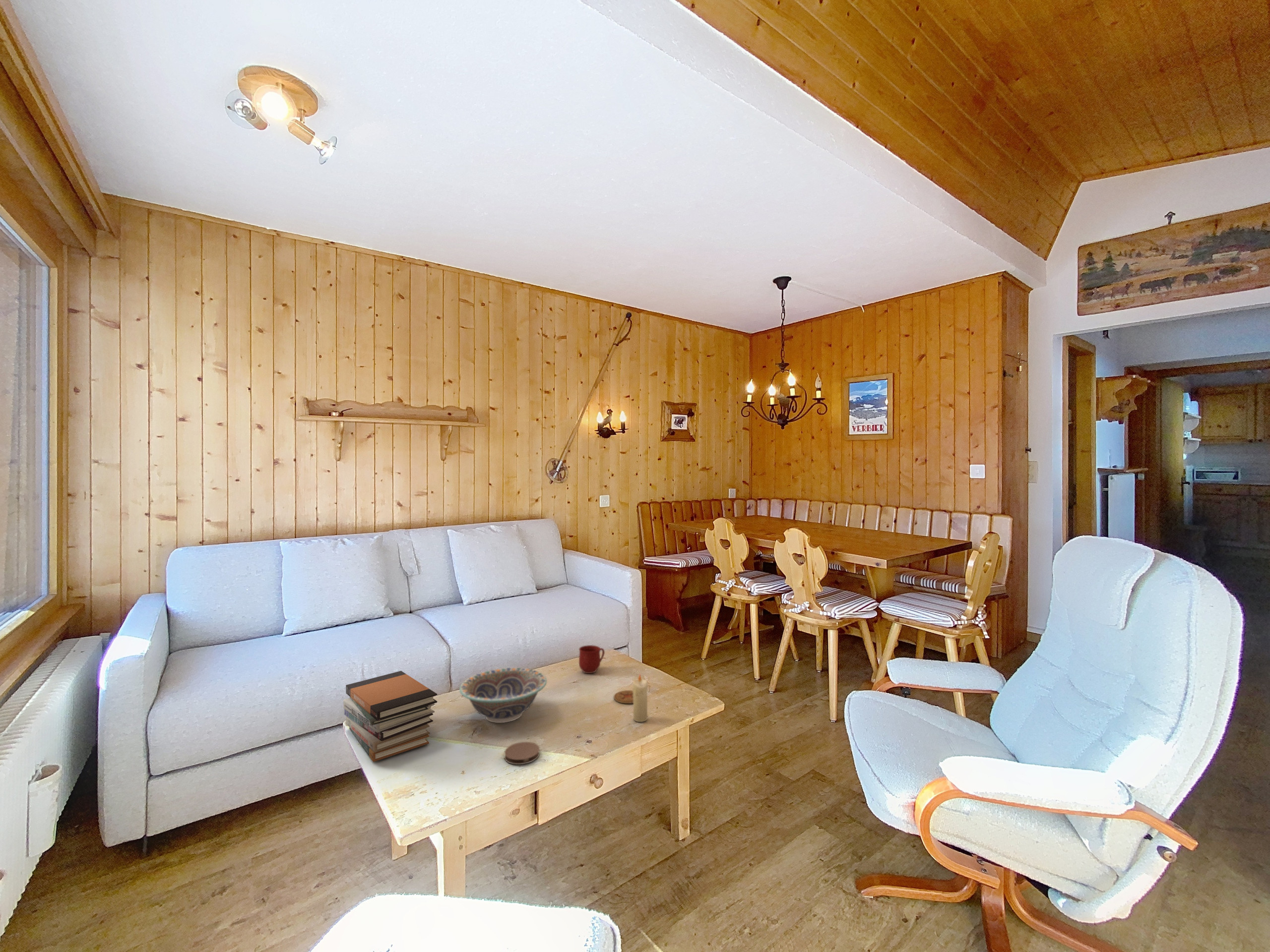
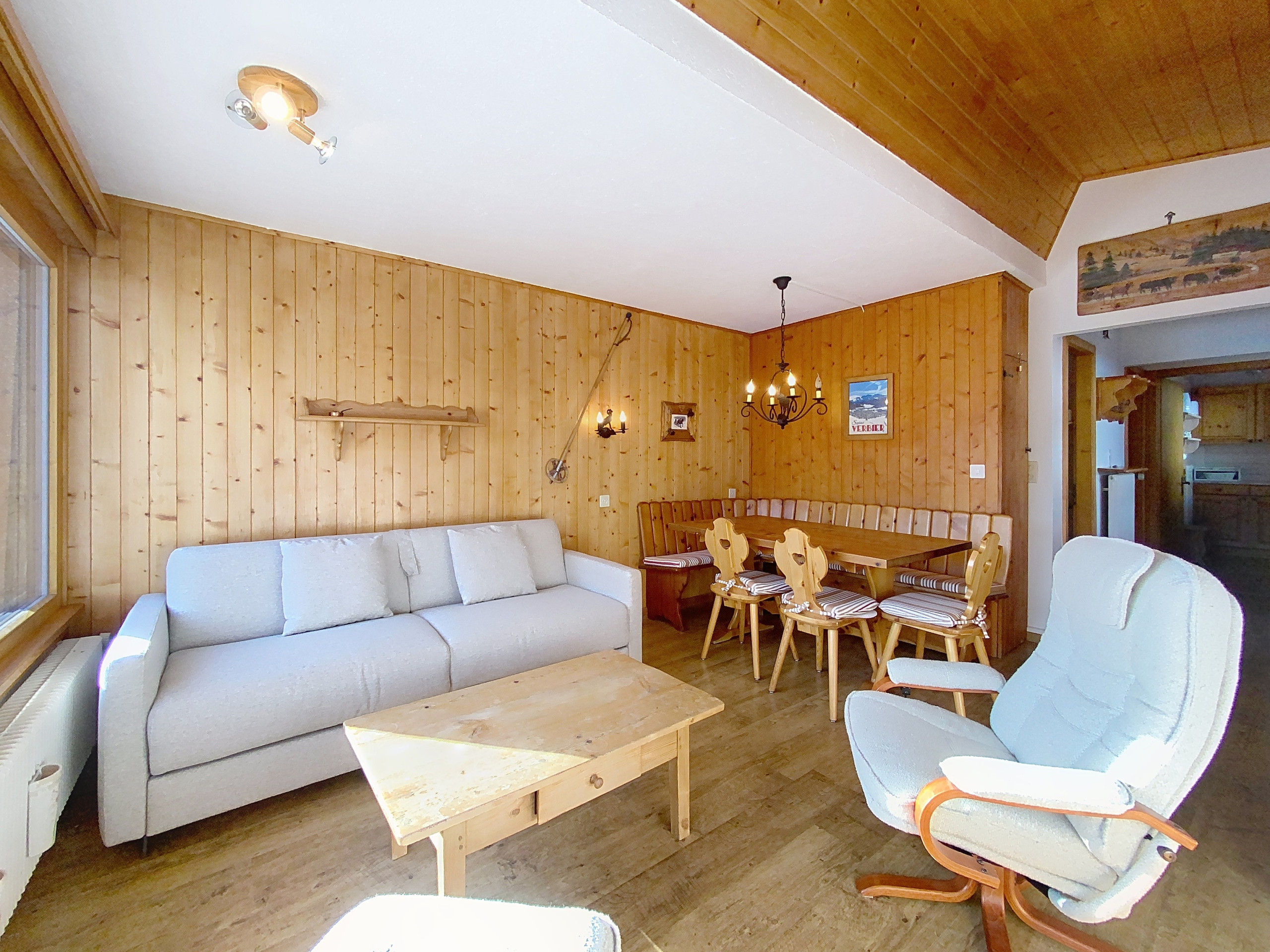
- coaster (522, 753)
- coaster (628, 697)
- mug (593, 658)
- decorative bowl (504, 699)
- candle (640, 696)
- book stack (389, 712)
